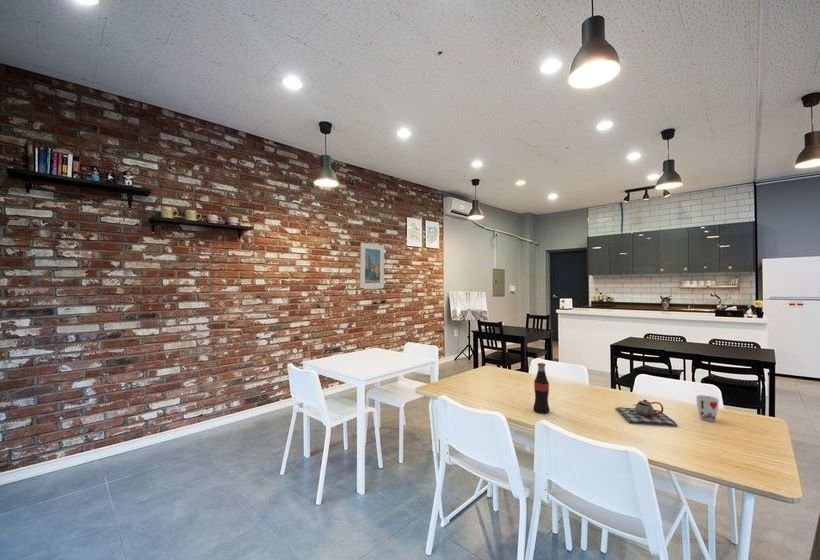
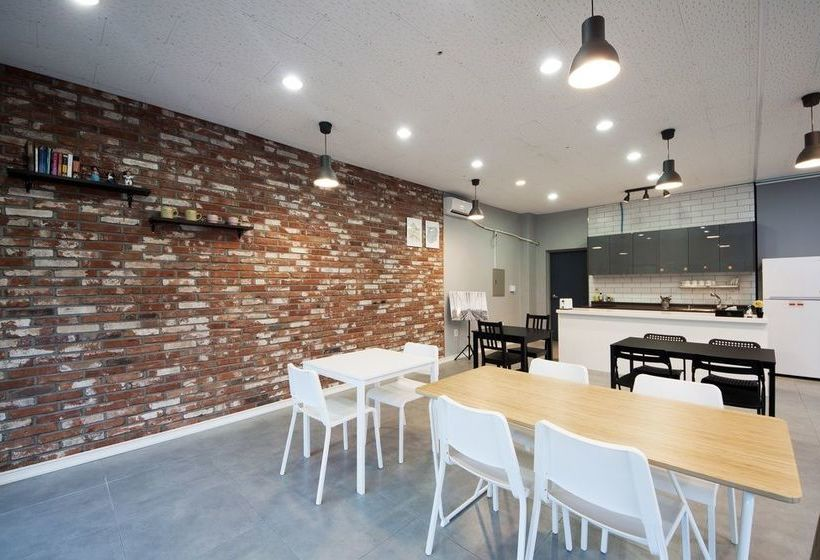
- teapot (644, 408)
- bottle (541, 386)
- cup (707, 408)
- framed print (372, 266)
